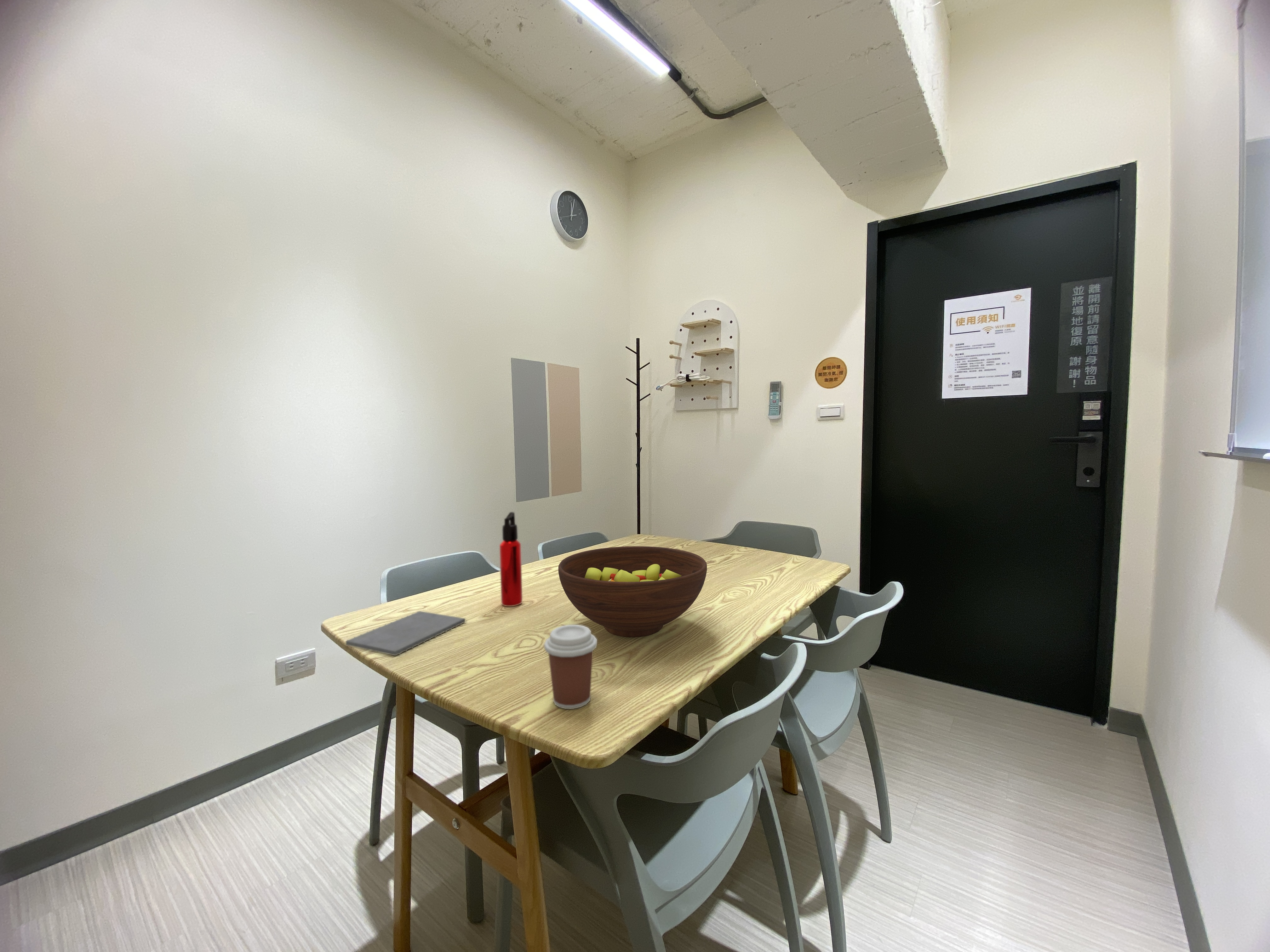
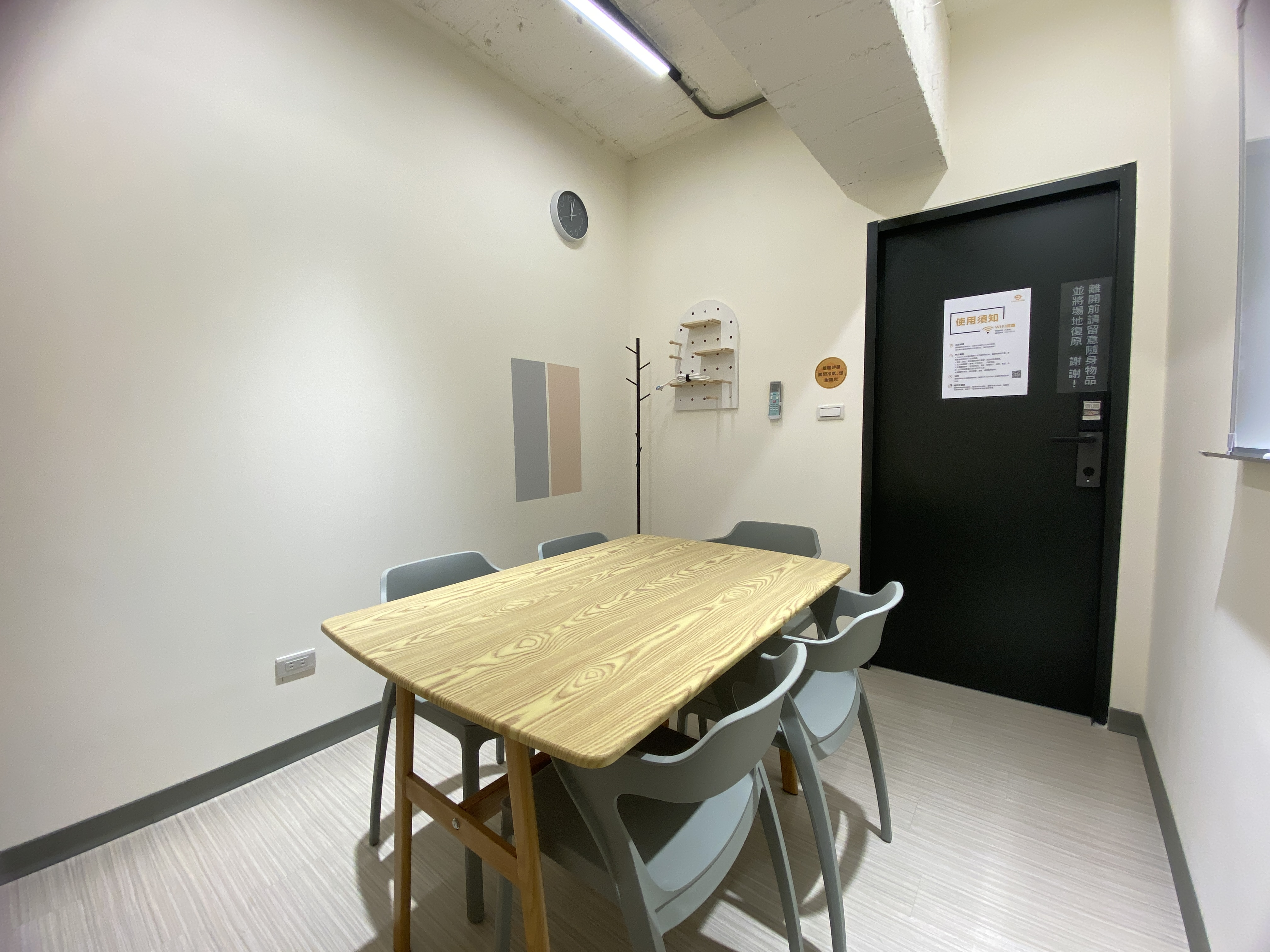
- water bottle (511, 558)
- coffee cup (571, 665)
- notepad (409, 631)
- fruit bowl (633, 595)
